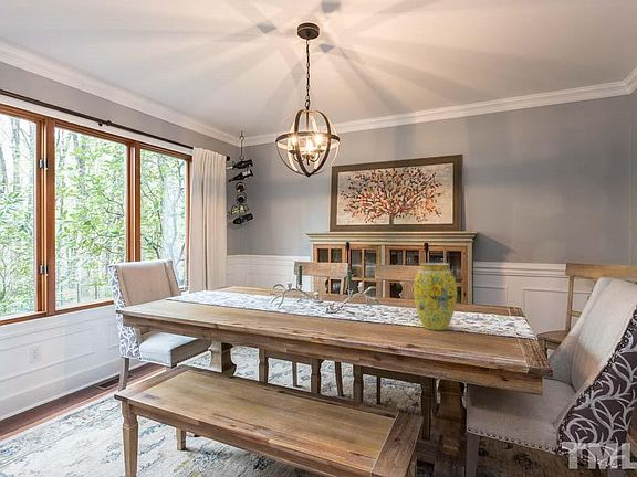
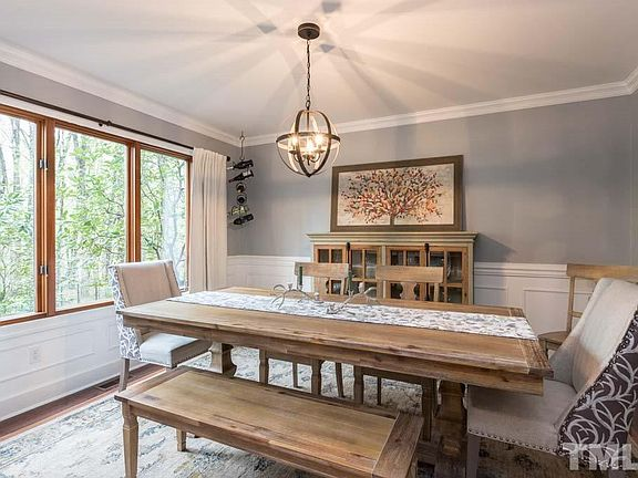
- vase (435, 295)
